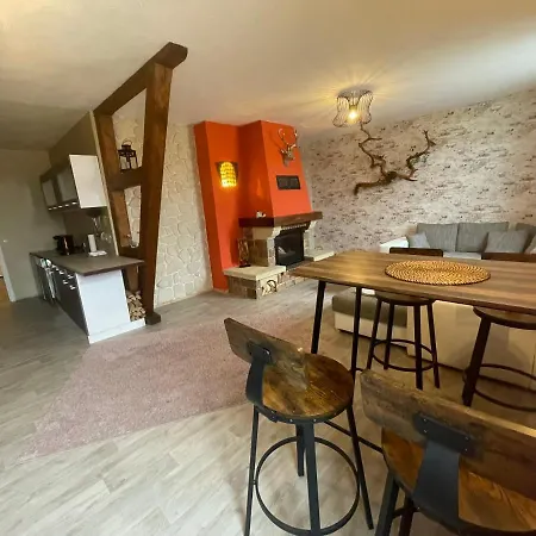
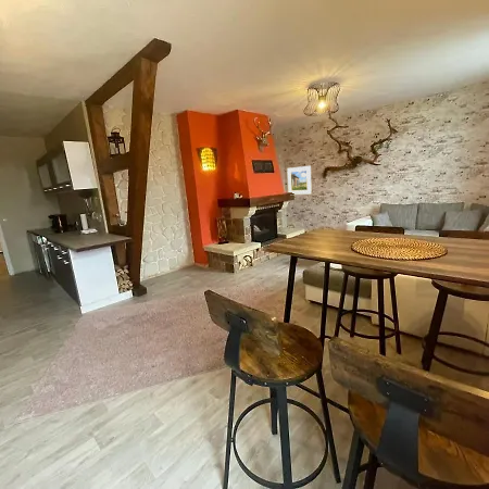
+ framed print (299, 180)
